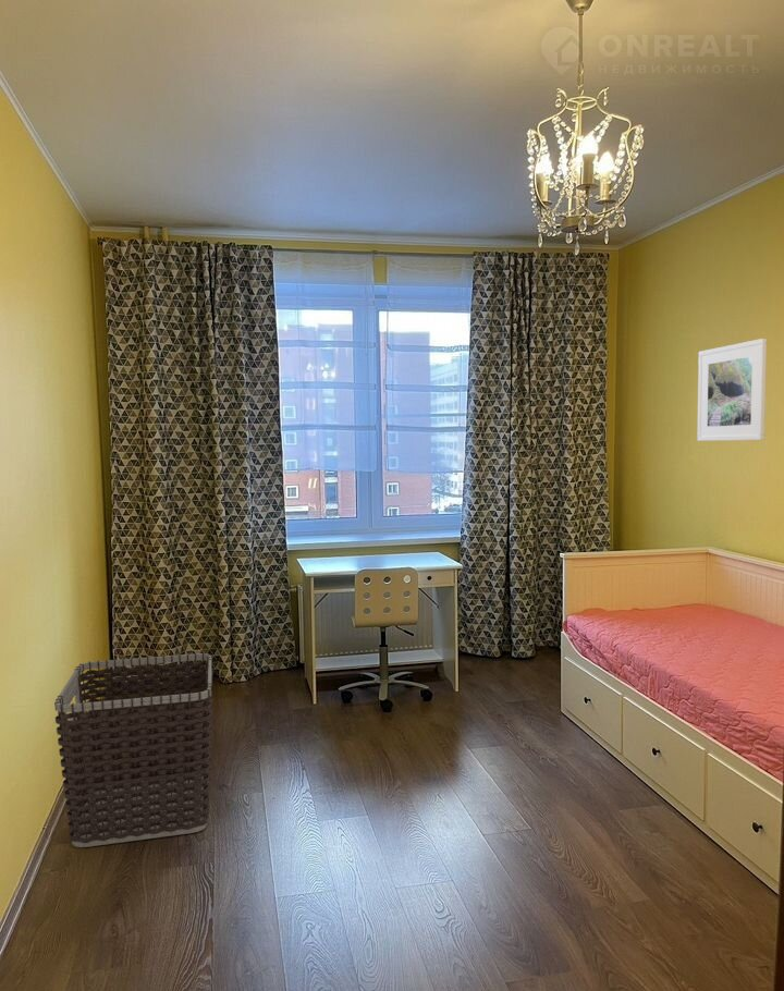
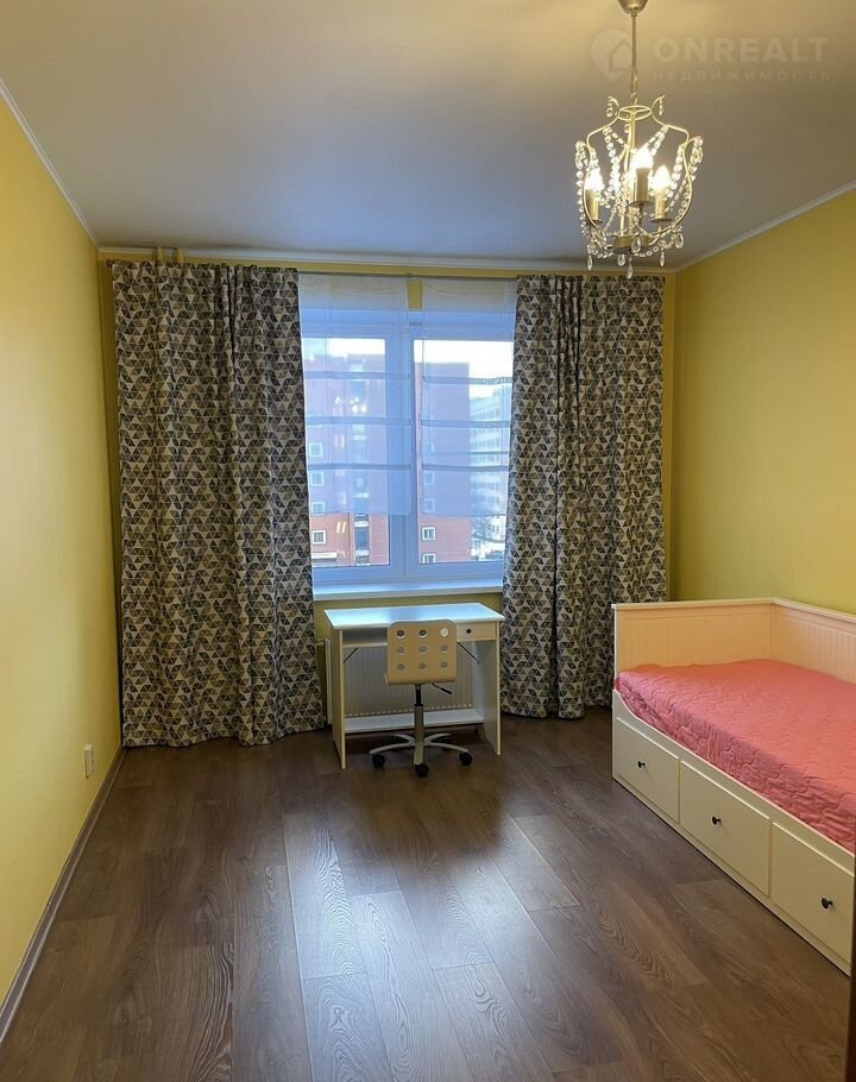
- clothes hamper (143, 743)
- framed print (730, 393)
